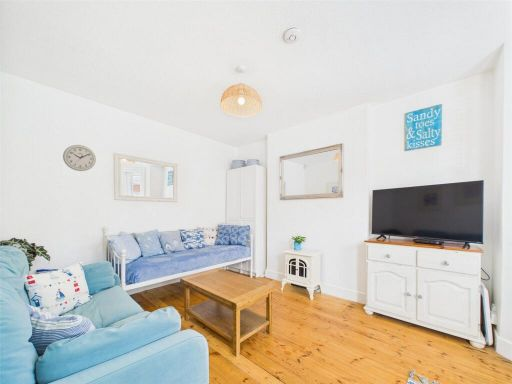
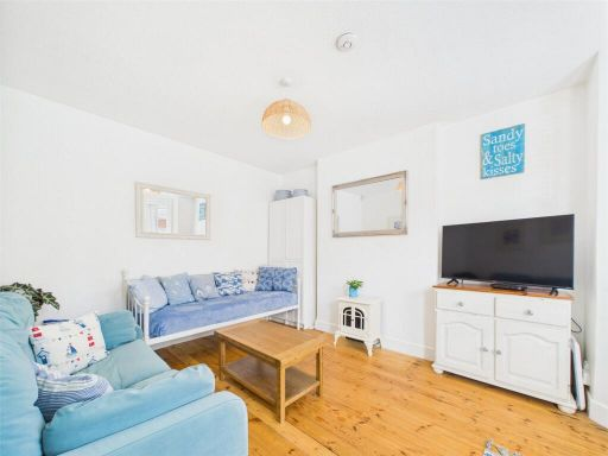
- wall clock (80, 157)
